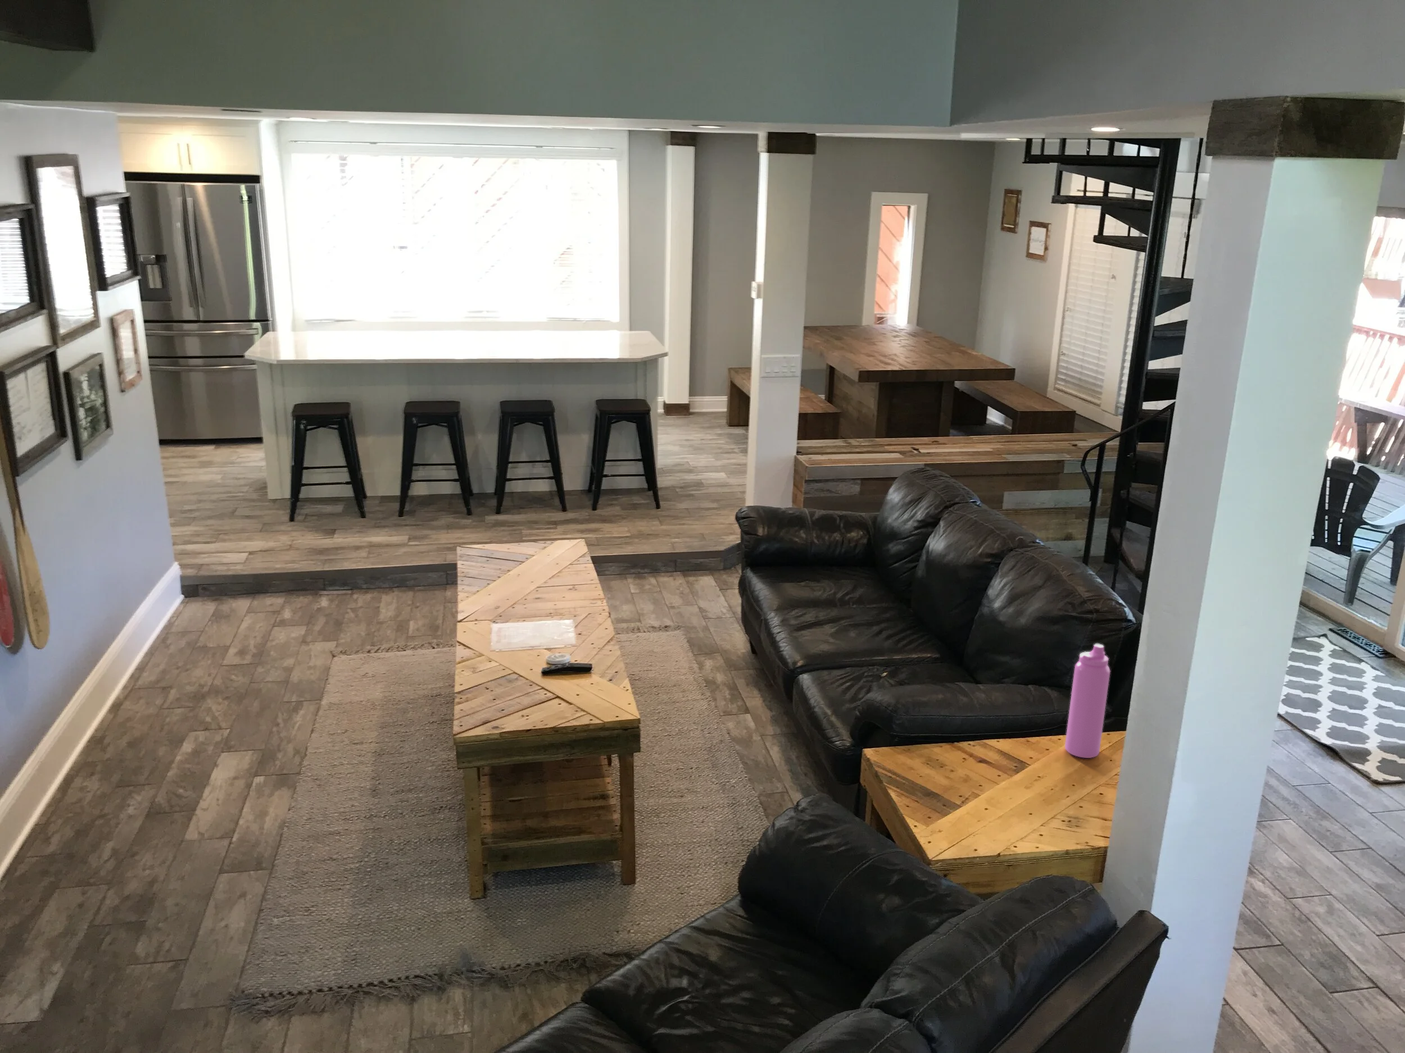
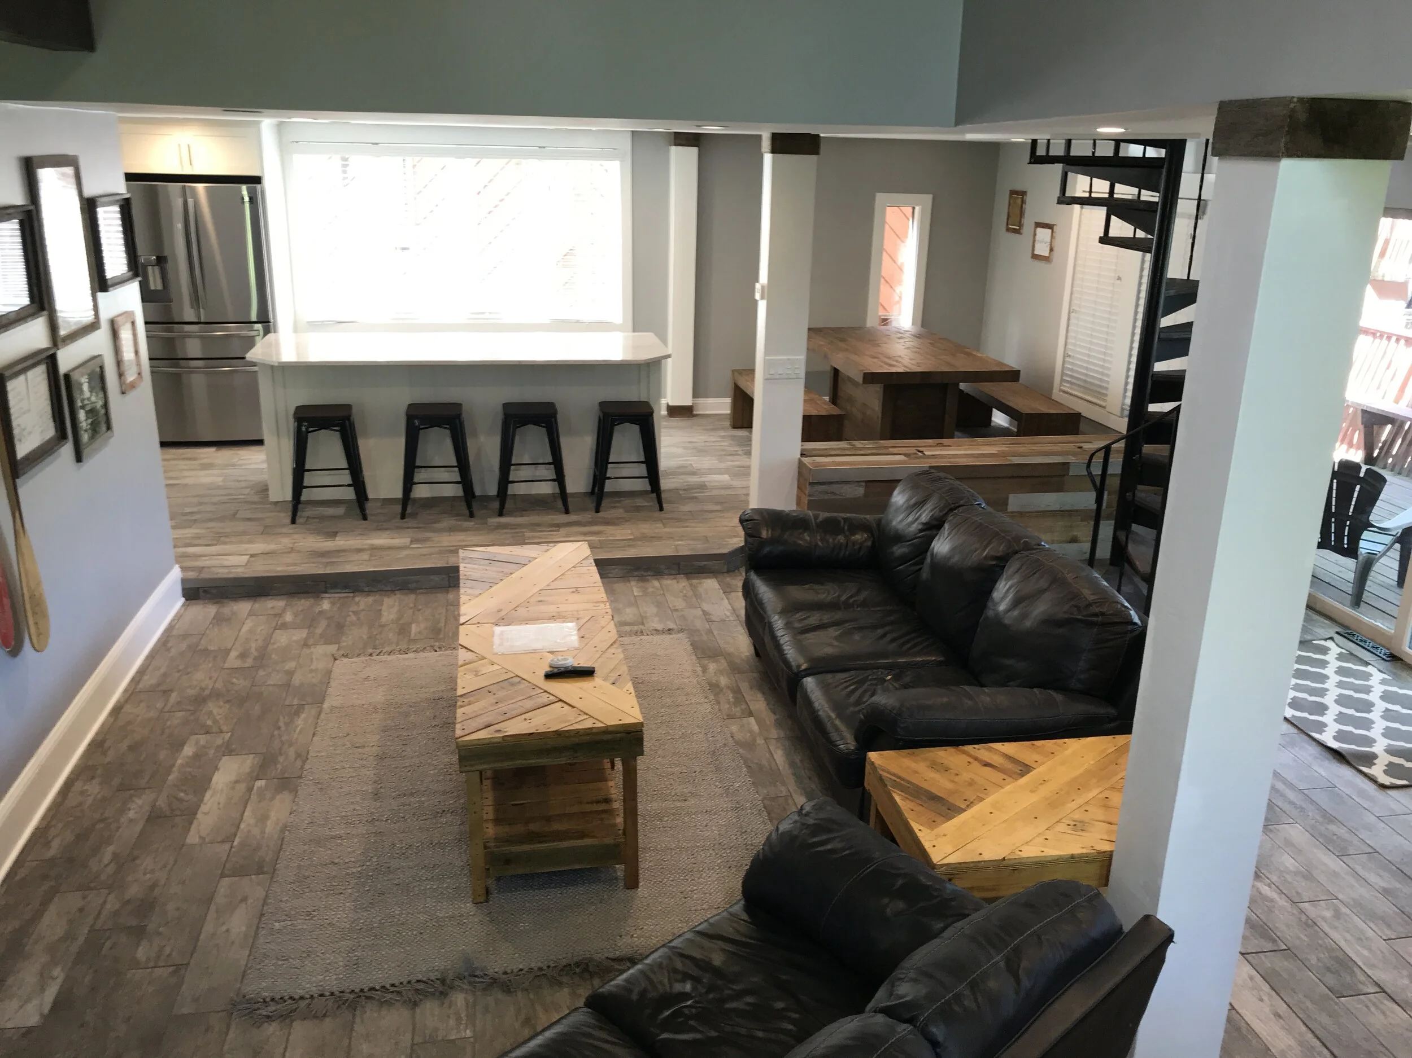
- water bottle (1087, 699)
